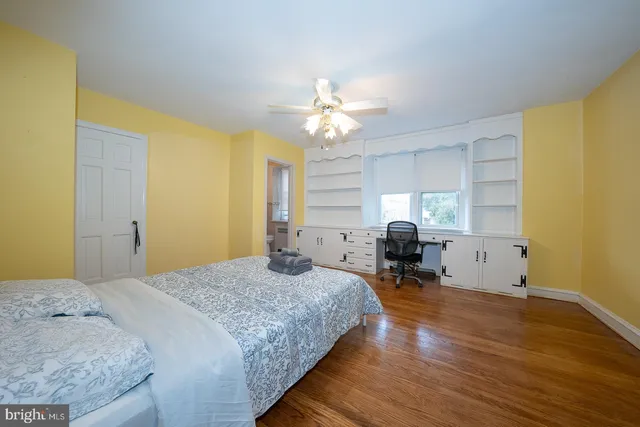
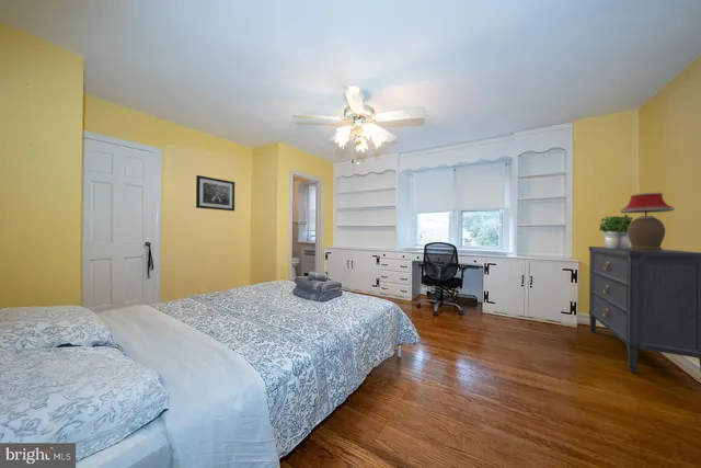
+ dresser (636, 300)
+ wall art (216, 194)
+ potted plant (619, 230)
+ table lamp (645, 221)
